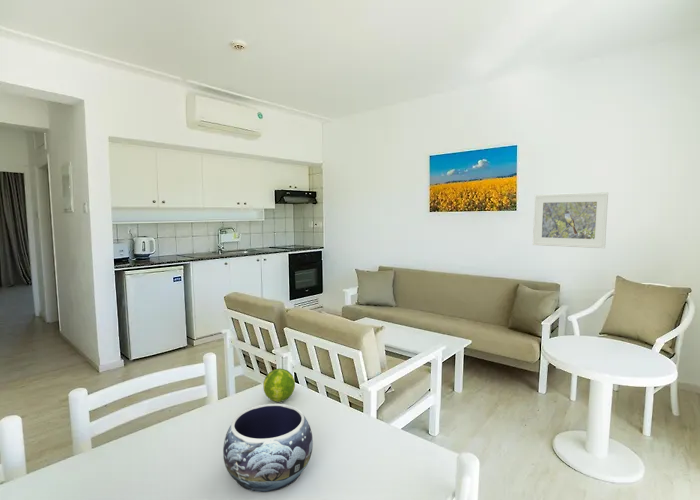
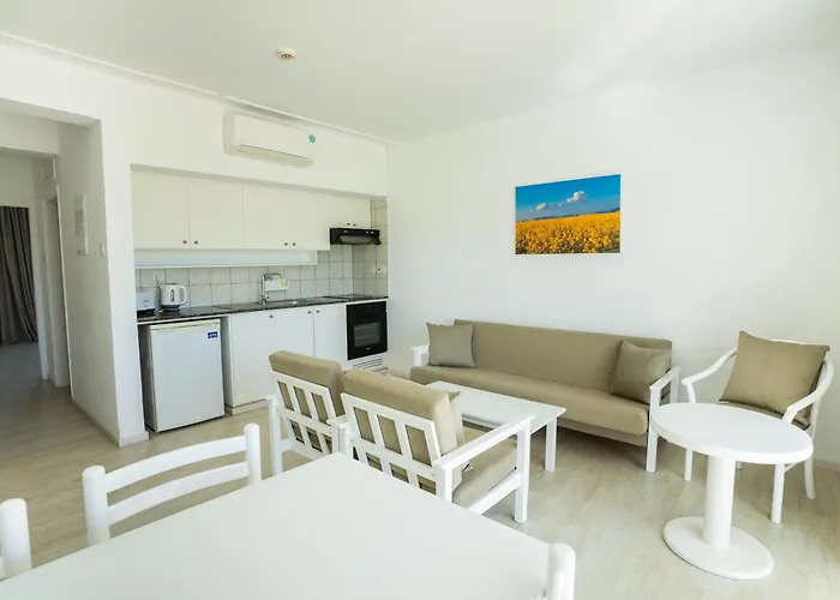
- fruit (279, 384)
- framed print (568, 220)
- decorative bowl (269, 444)
